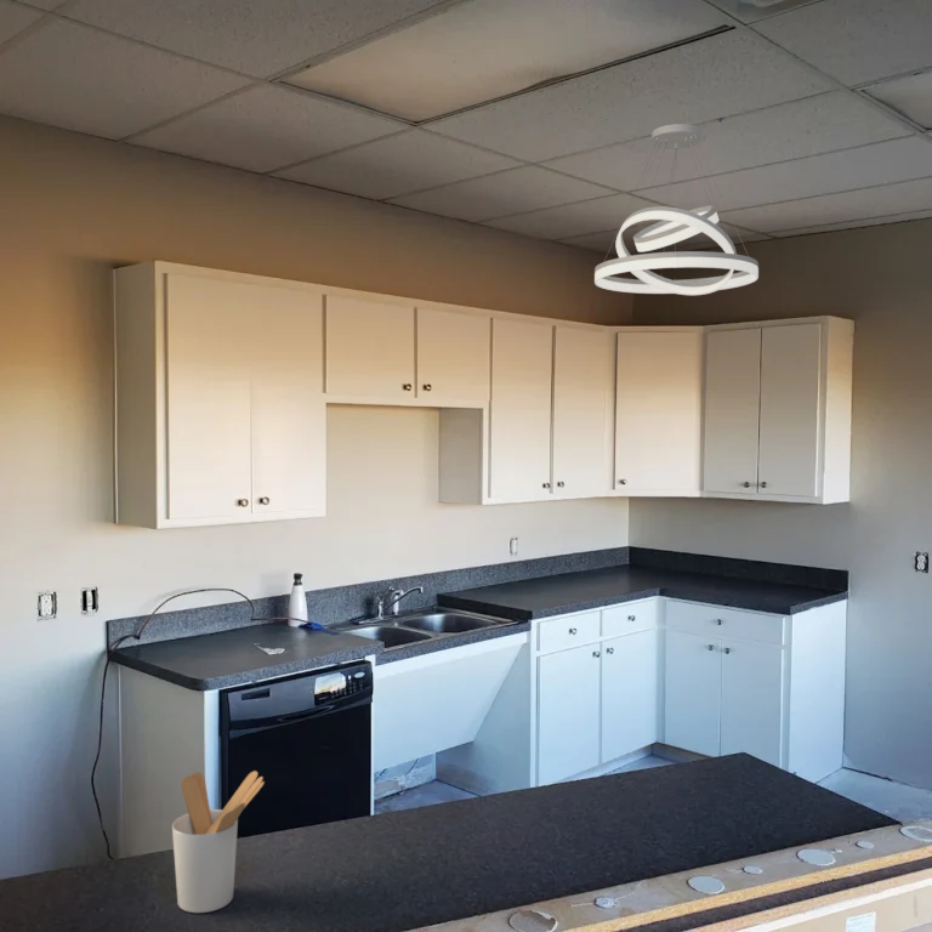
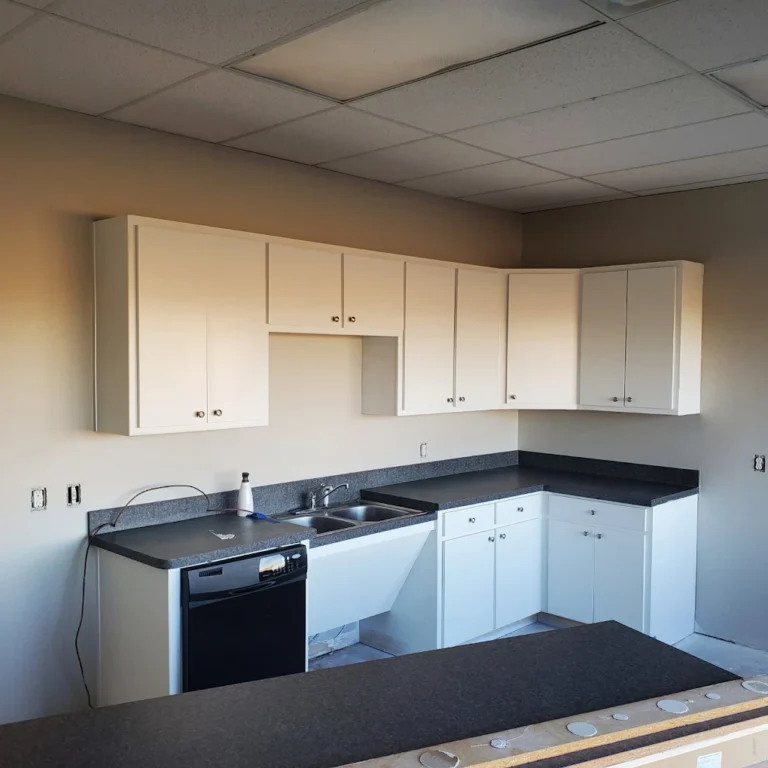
- pendant light (675, 210)
- utensil holder (221, 836)
